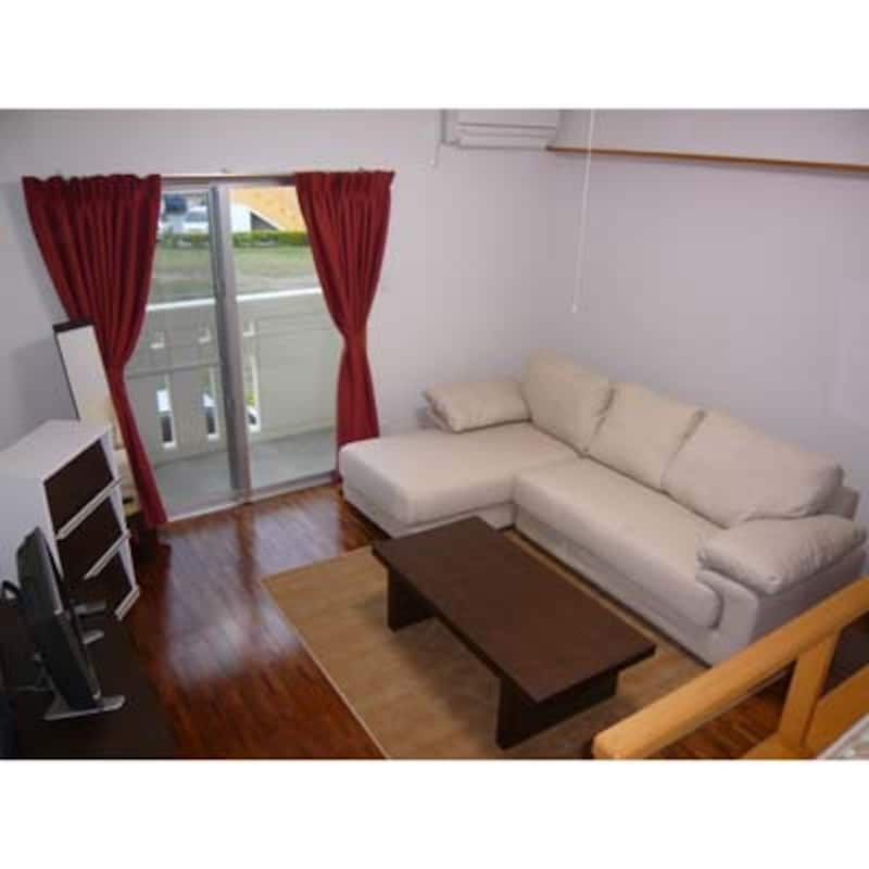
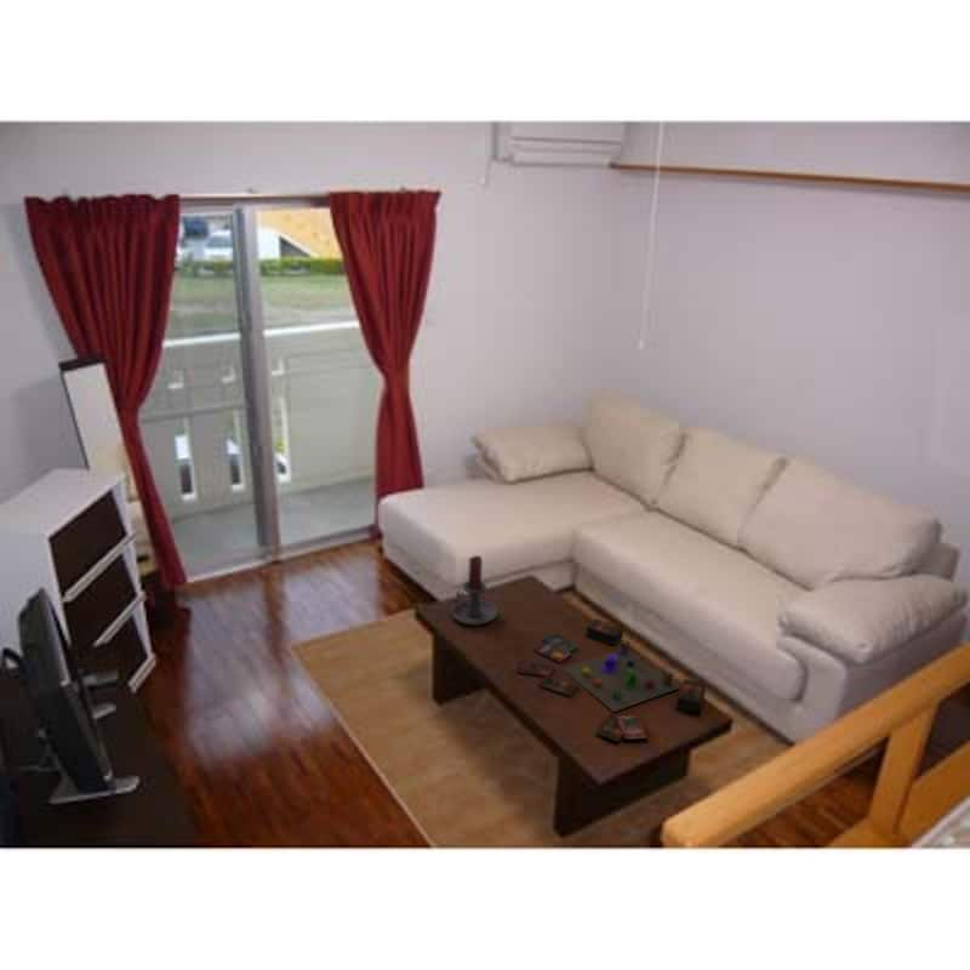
+ candle holder (470, 583)
+ board game (605, 669)
